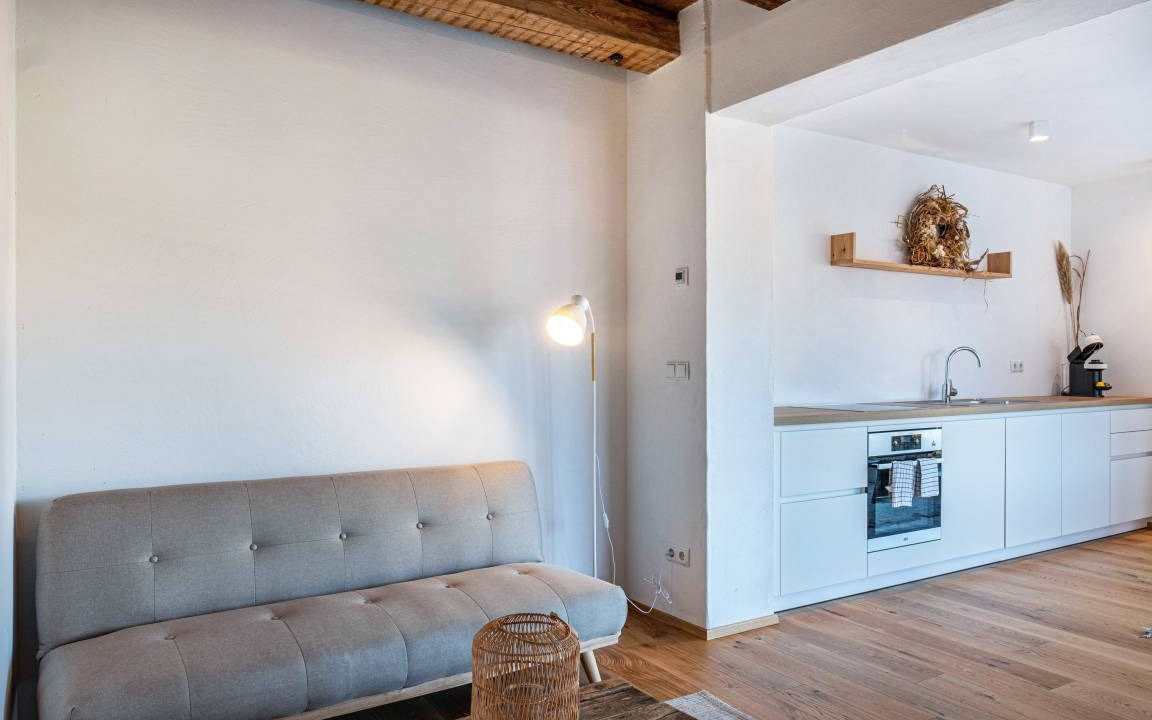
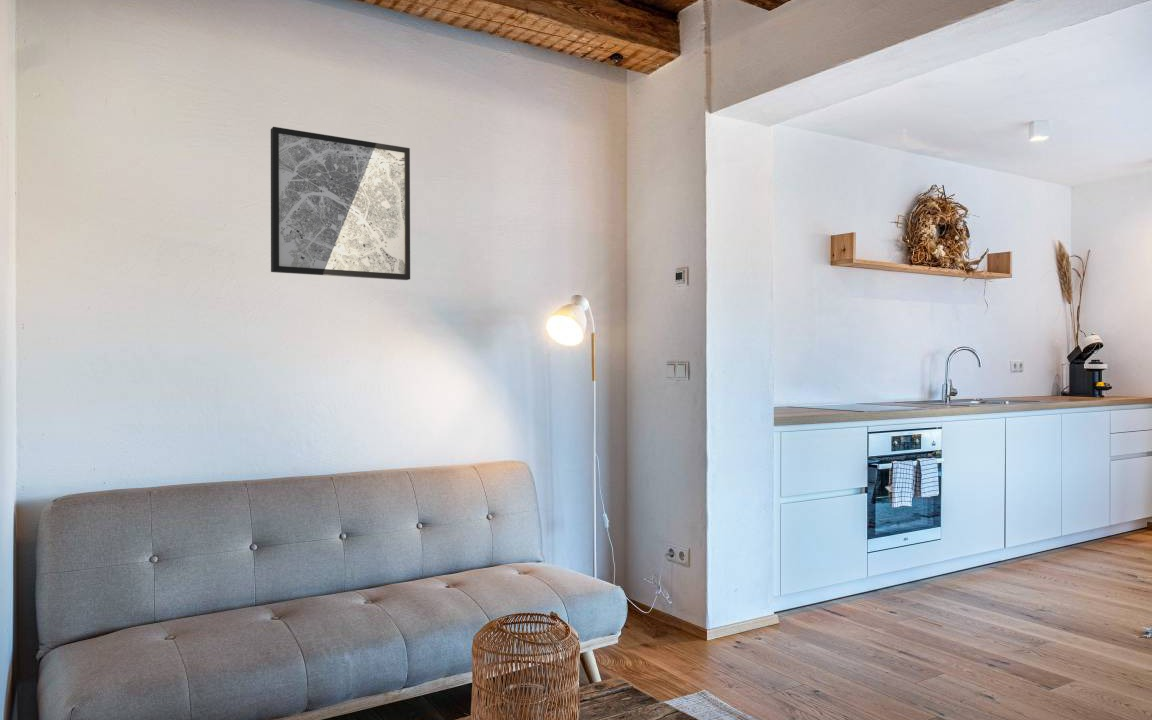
+ wall art (343, 207)
